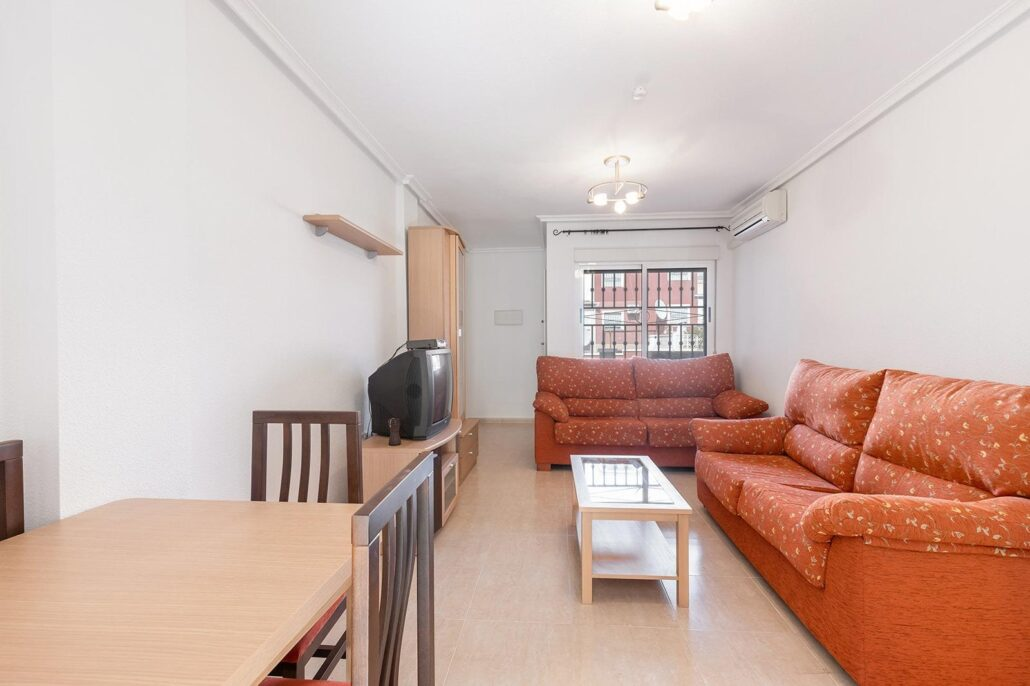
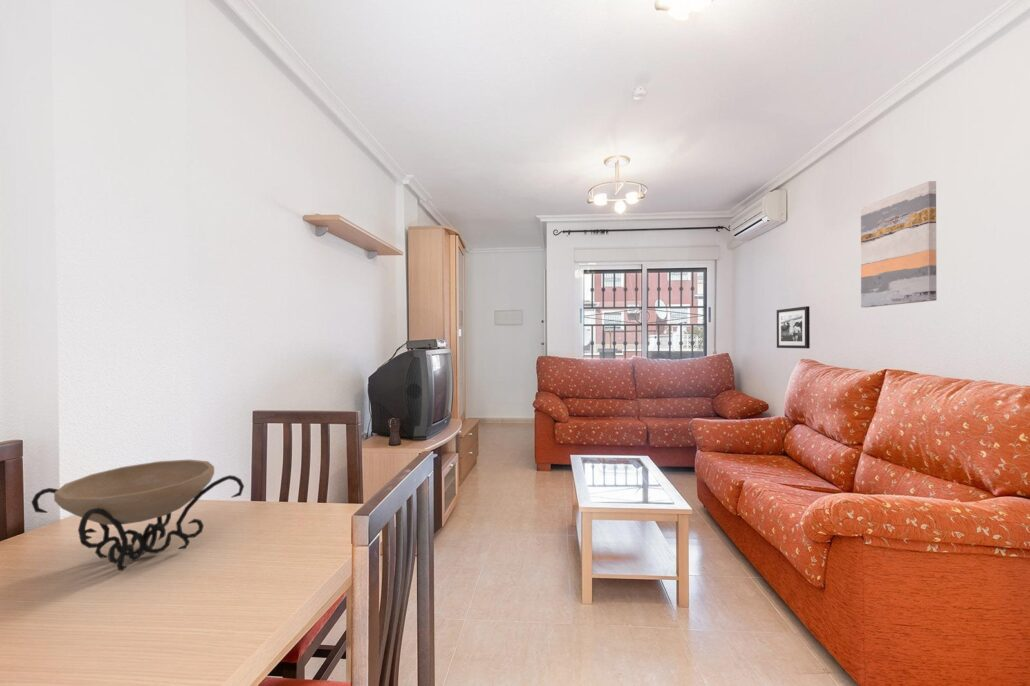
+ decorative bowl (143, 515)
+ wall art (895, 250)
+ picture frame (792, 328)
